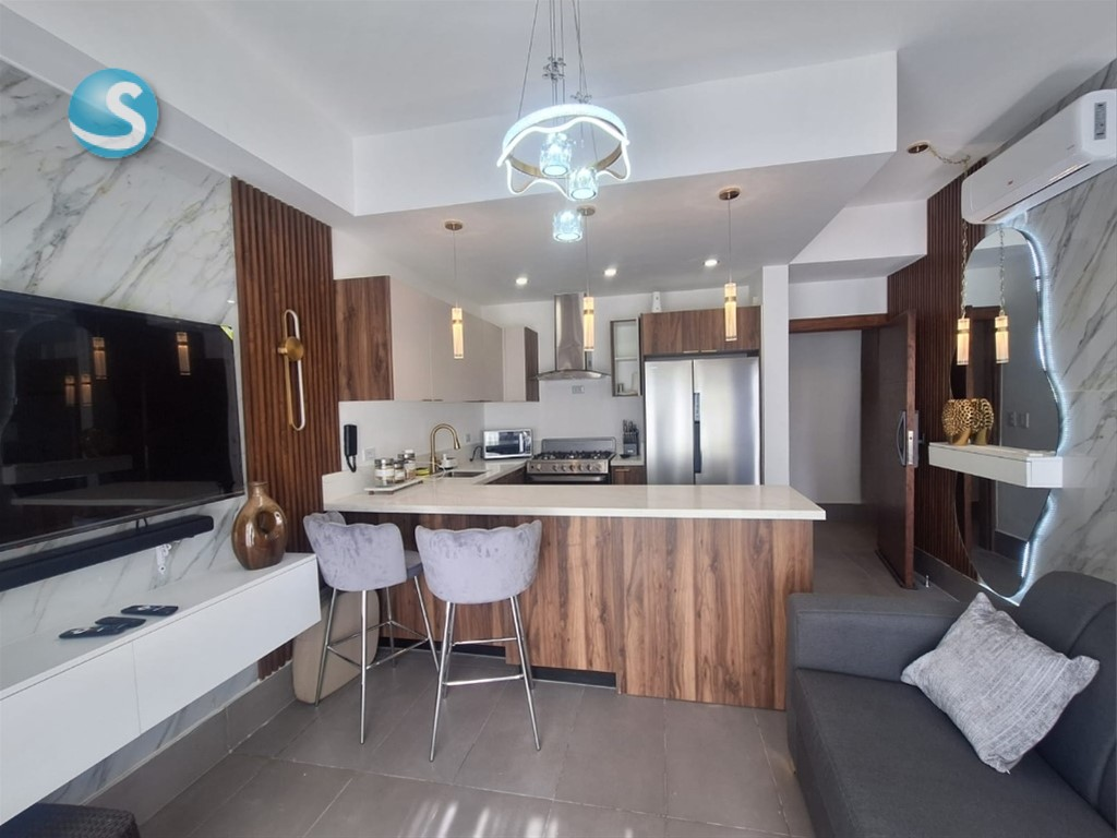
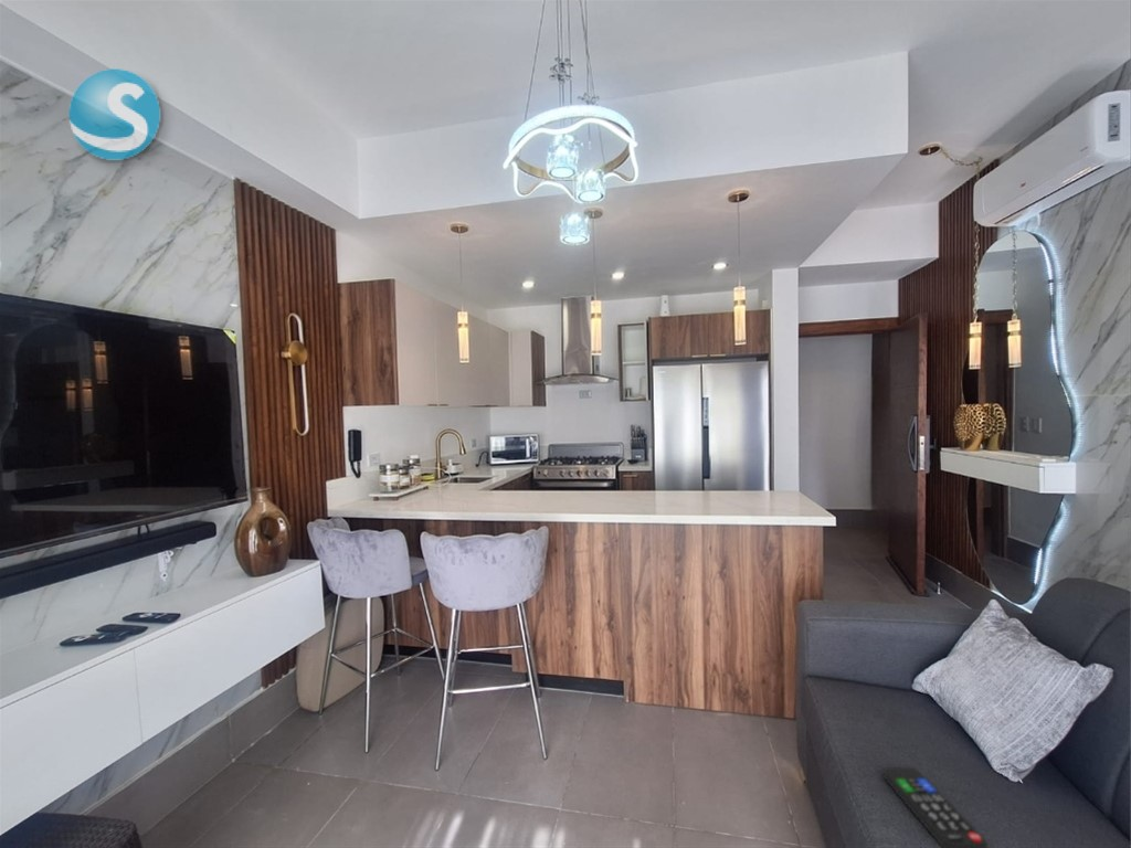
+ remote control (930, 805)
